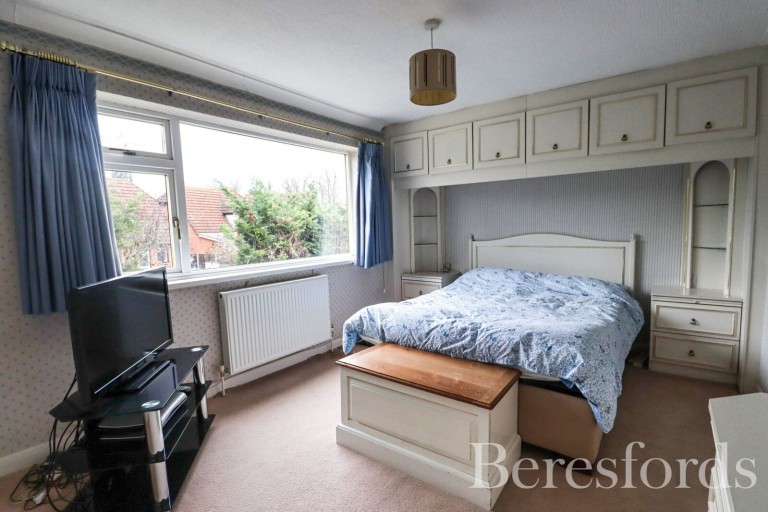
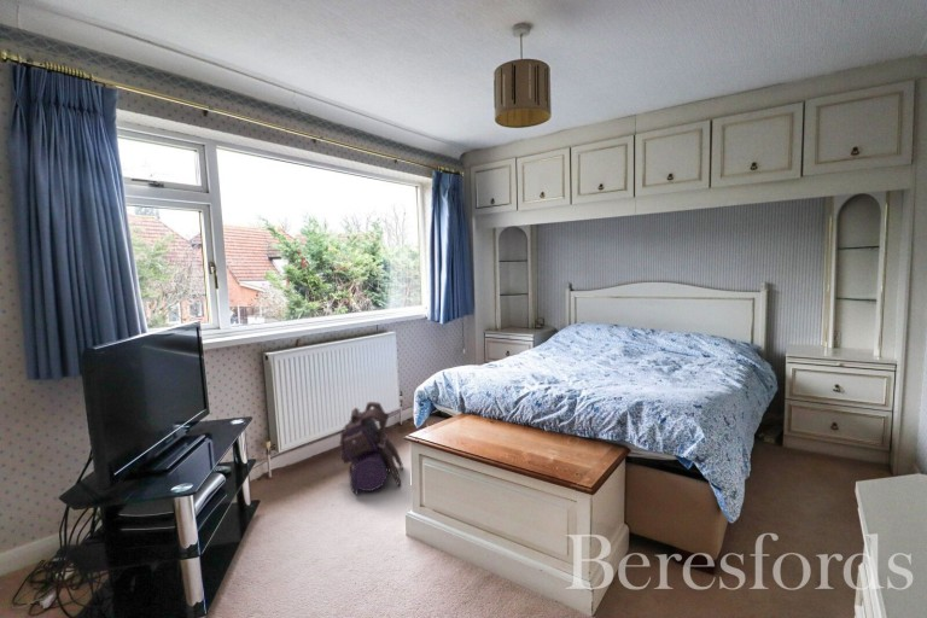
+ backpack (369, 442)
